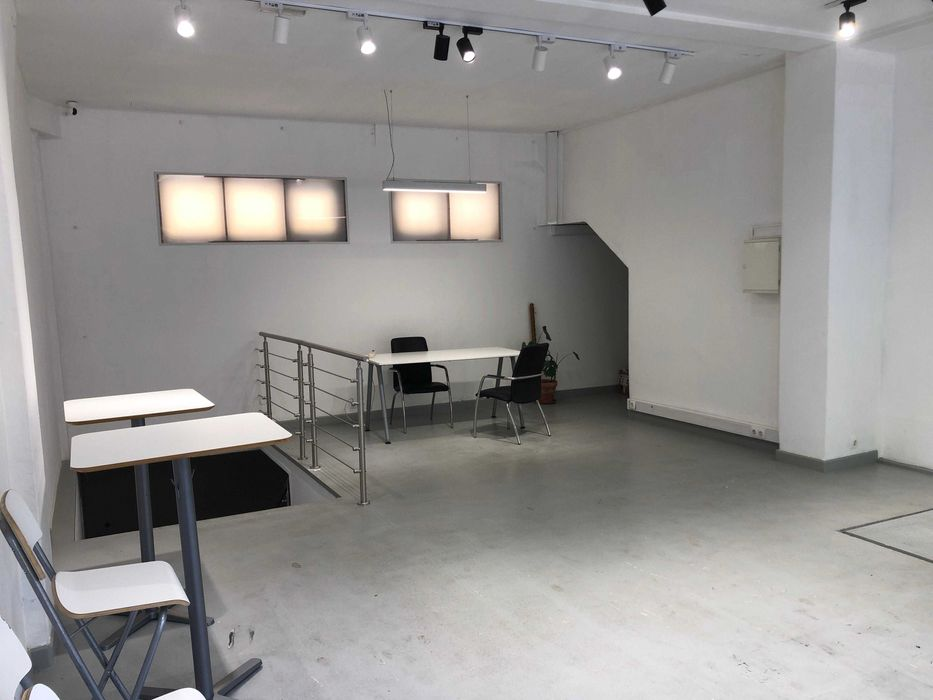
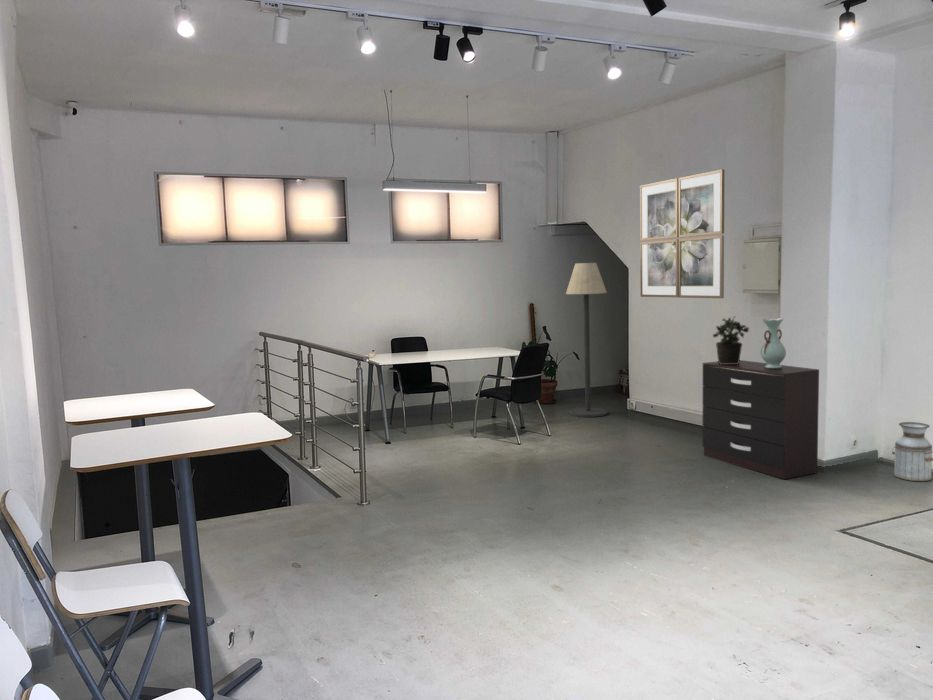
+ planter (913, 450)
+ wall art (678, 237)
+ decorative vase (773, 343)
+ floor lamp (586, 339)
+ potted plant (731, 339)
+ dresser (756, 415)
